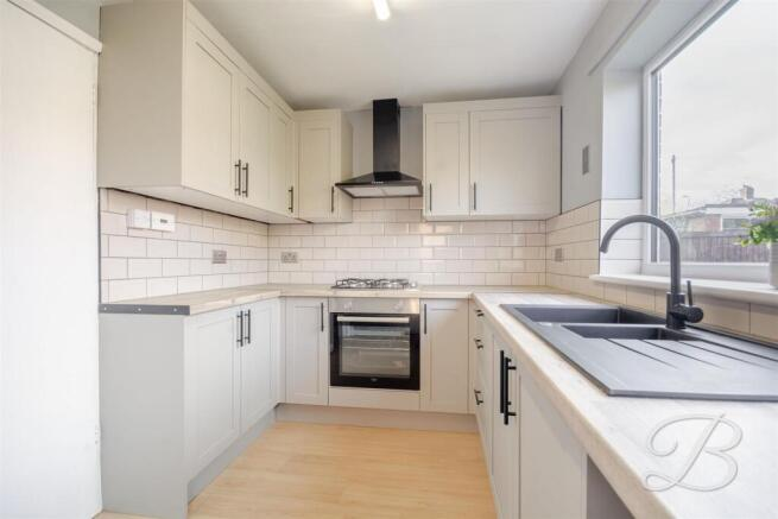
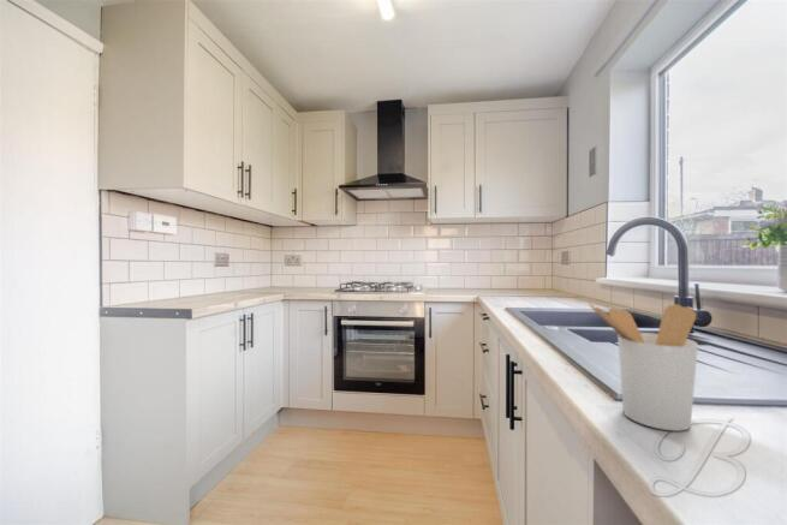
+ utensil holder (637, 358)
